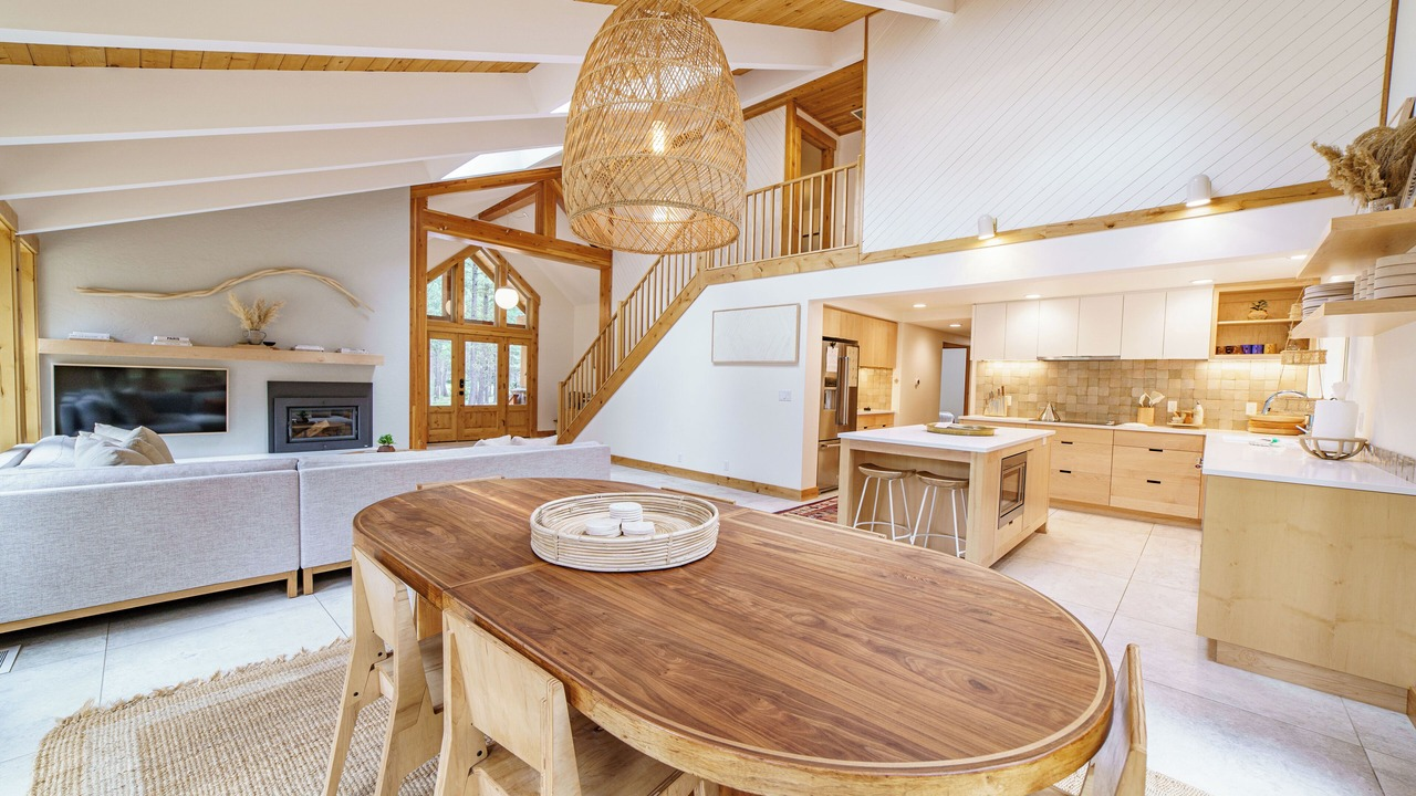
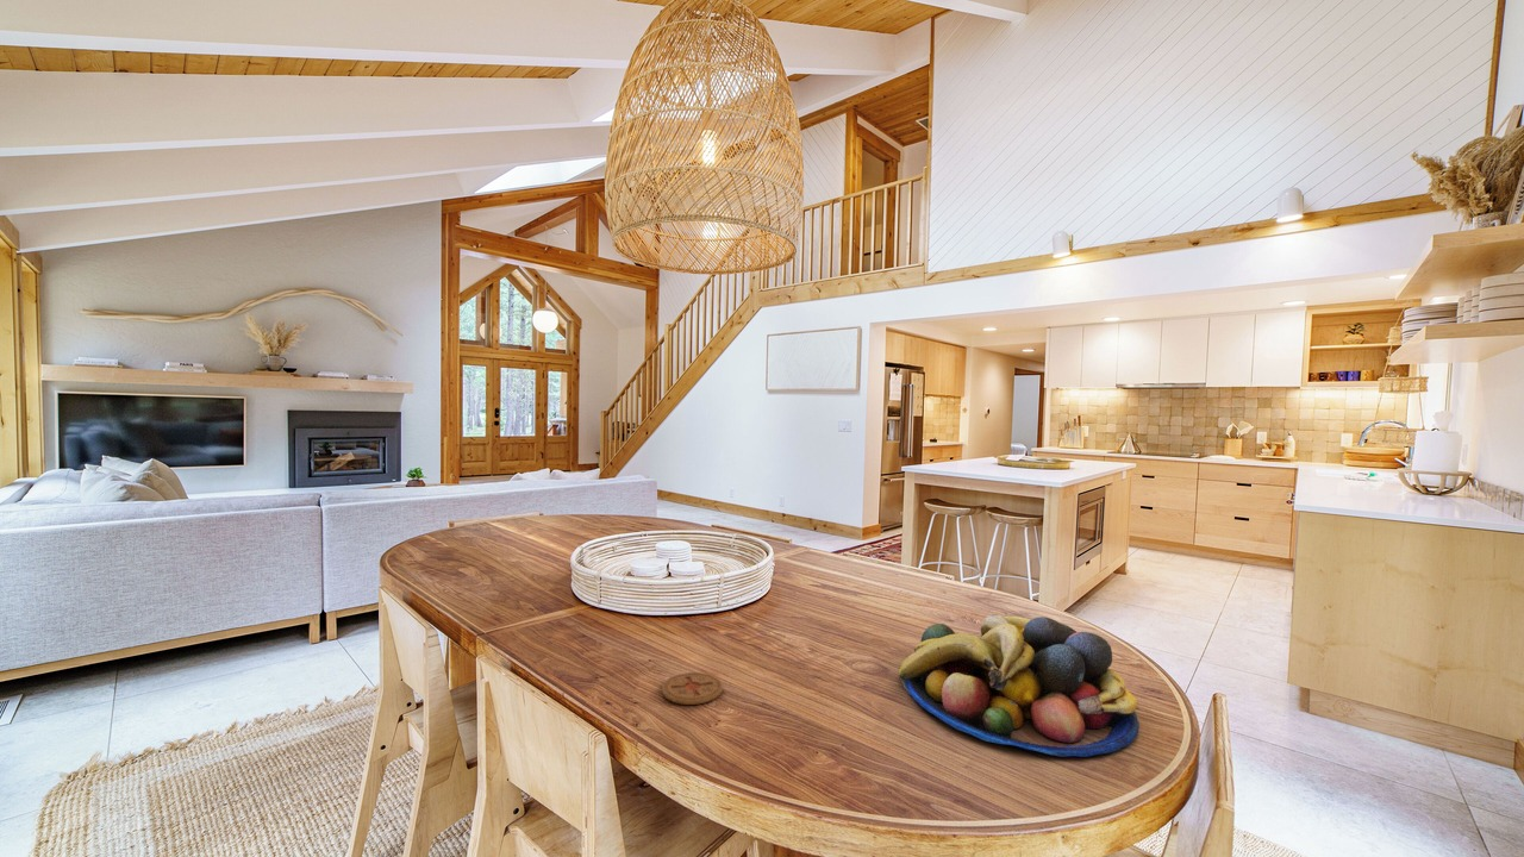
+ fruit bowl (1013, 658)
+ coaster (692, 687)
